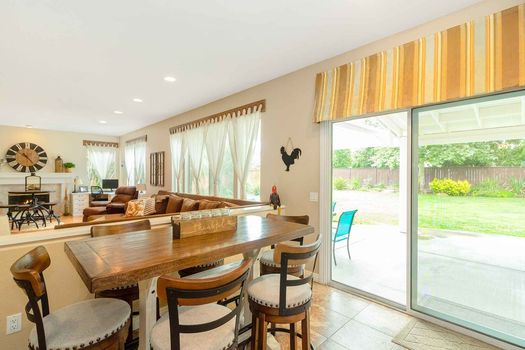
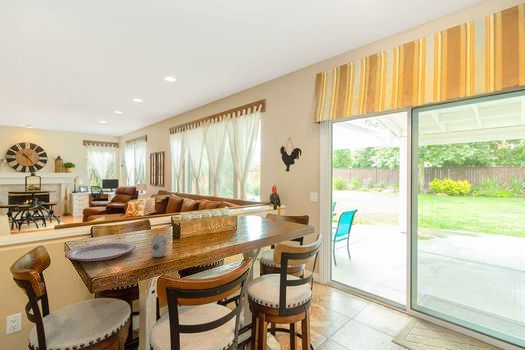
+ mug (159, 243)
+ plate (102, 251)
